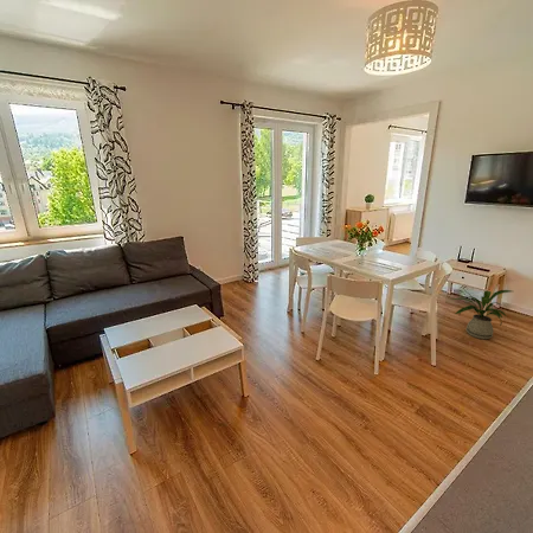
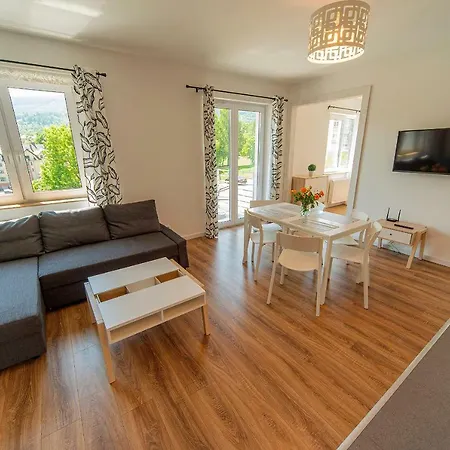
- house plant (477, 309)
